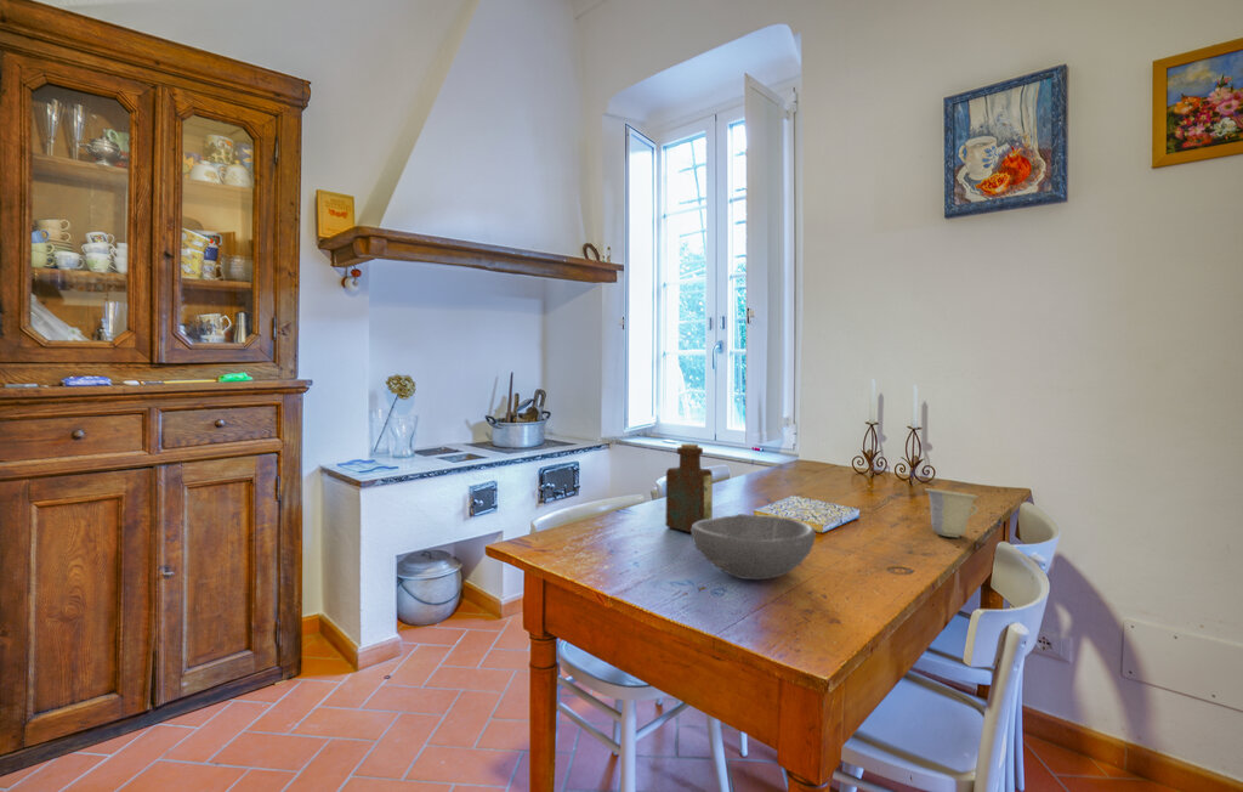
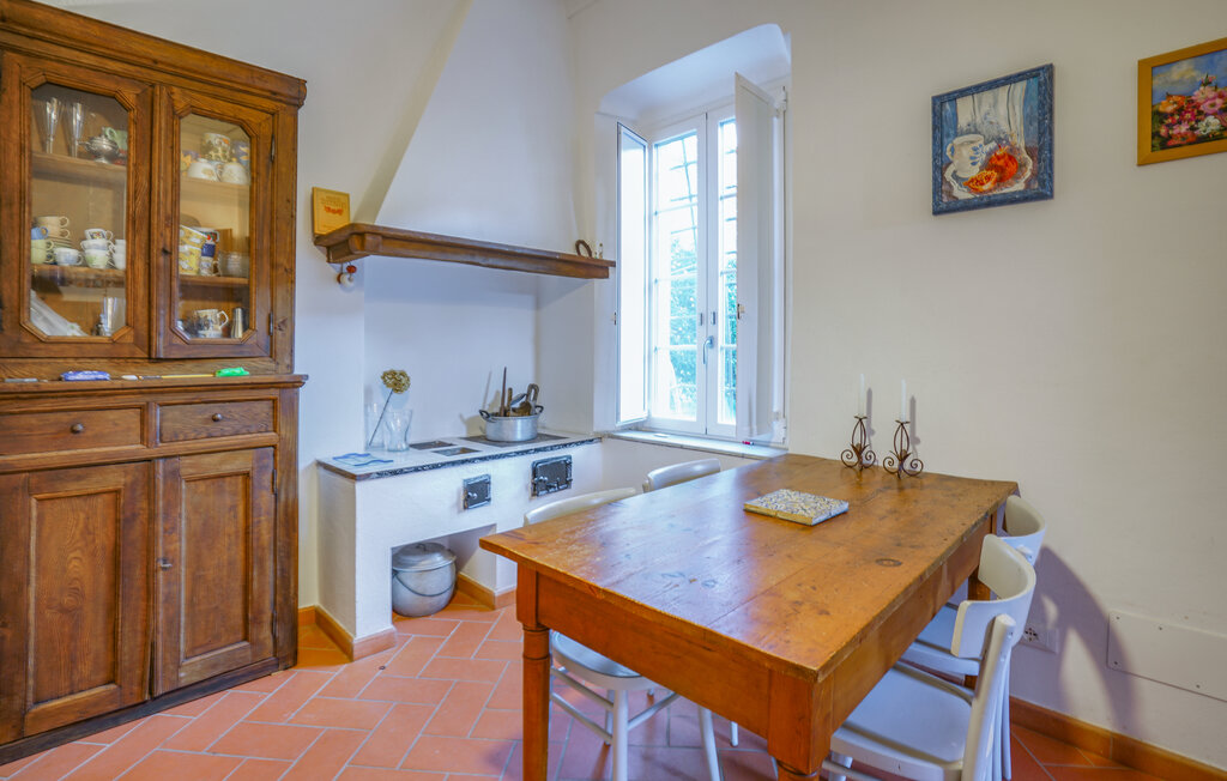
- bottle (688, 486)
- bowl (751, 549)
- cup (950, 511)
